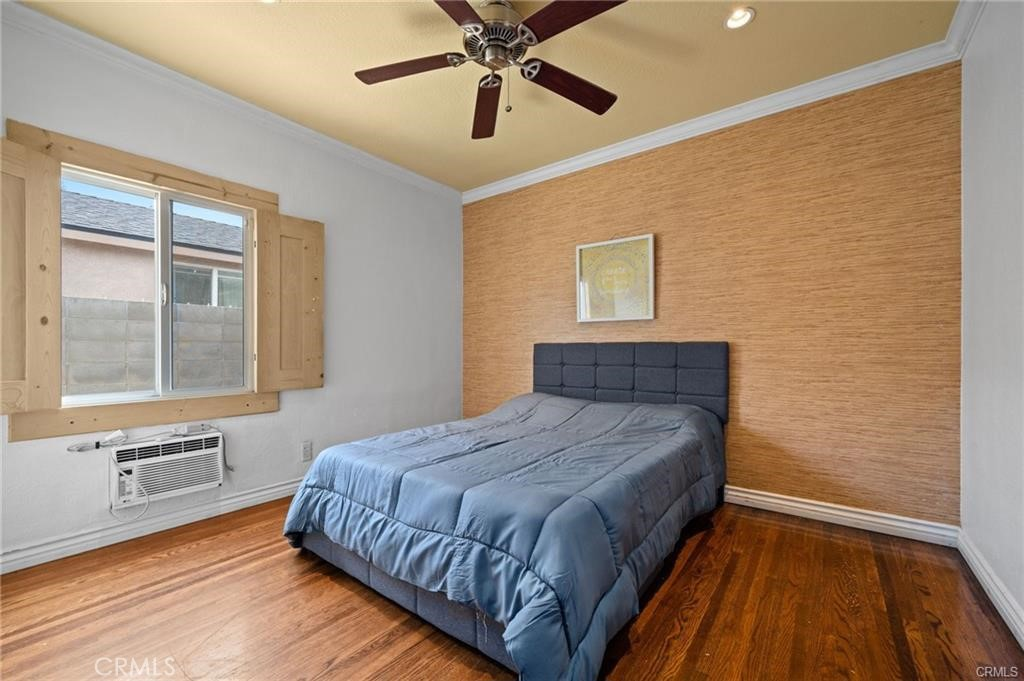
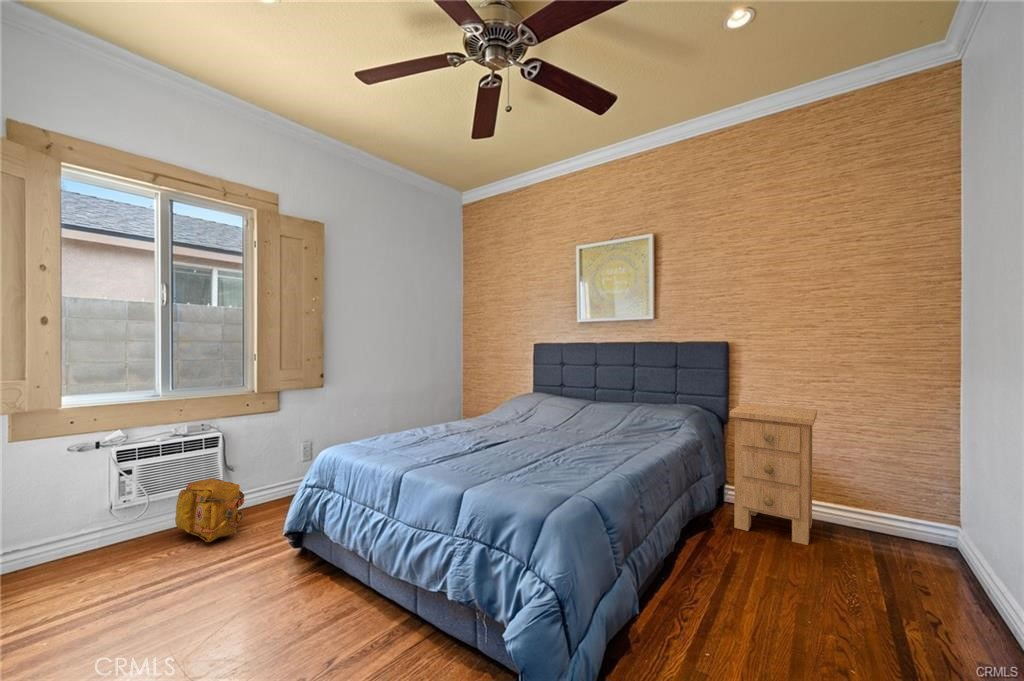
+ nightstand (773, 469)
+ backpack (215, 508)
